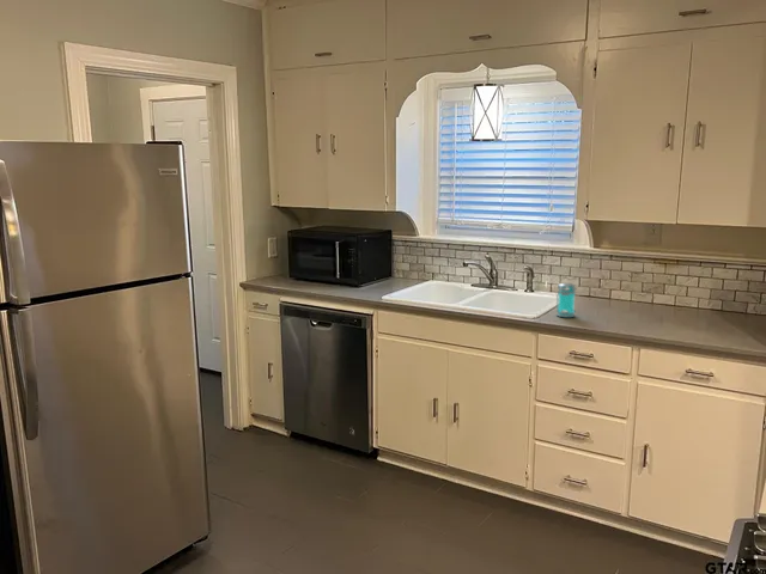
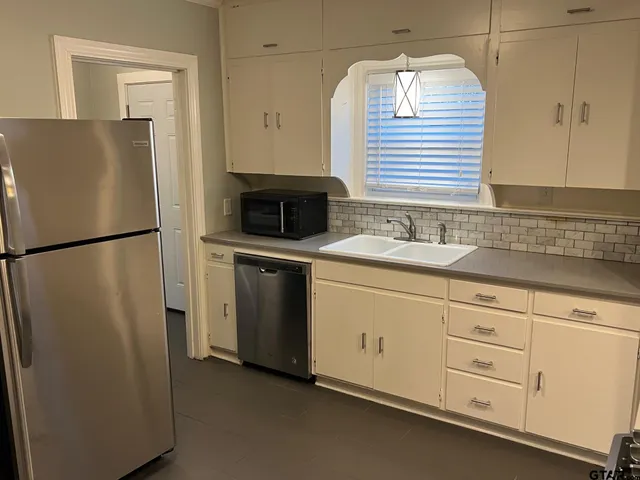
- jar (566, 299)
